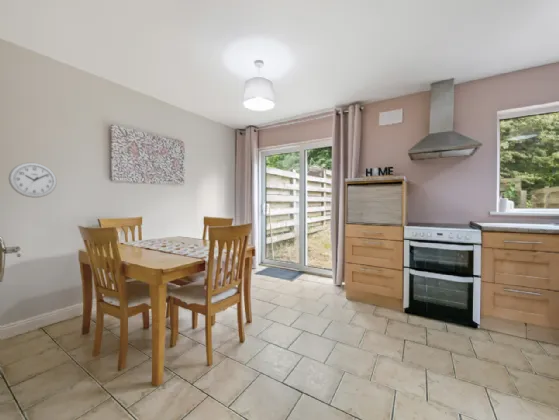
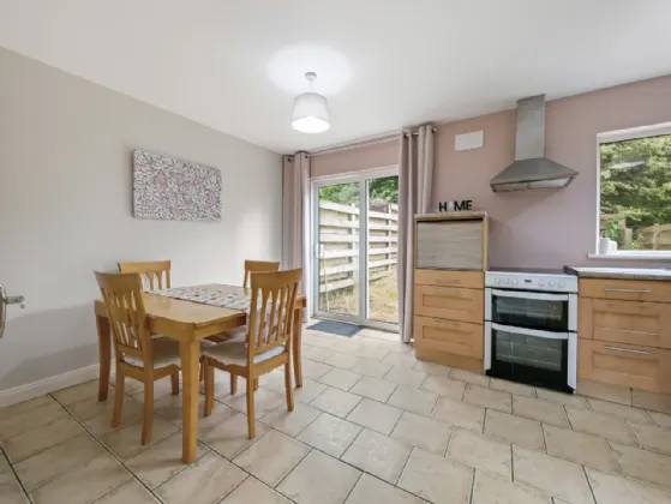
- wall clock (34, 180)
